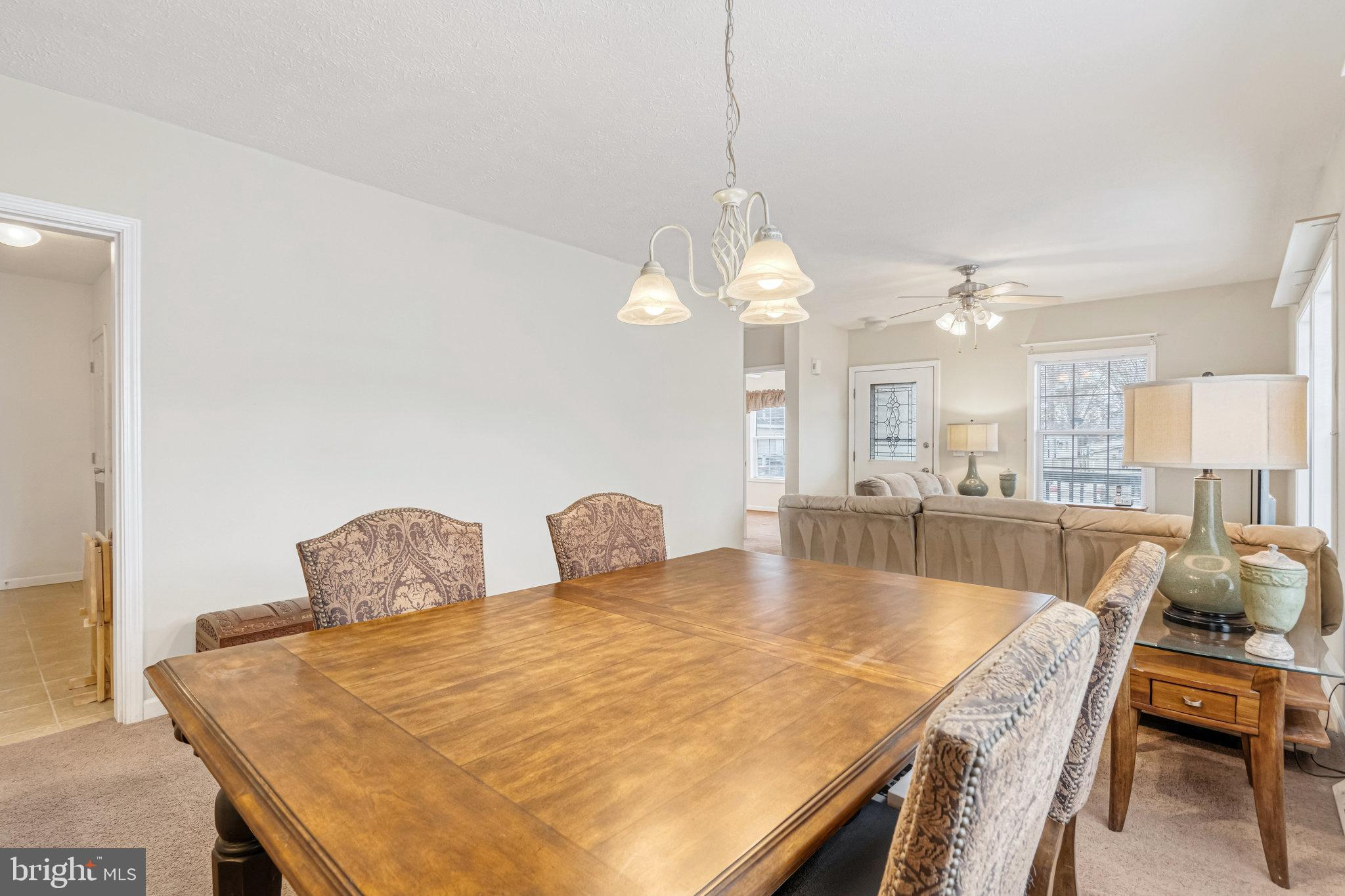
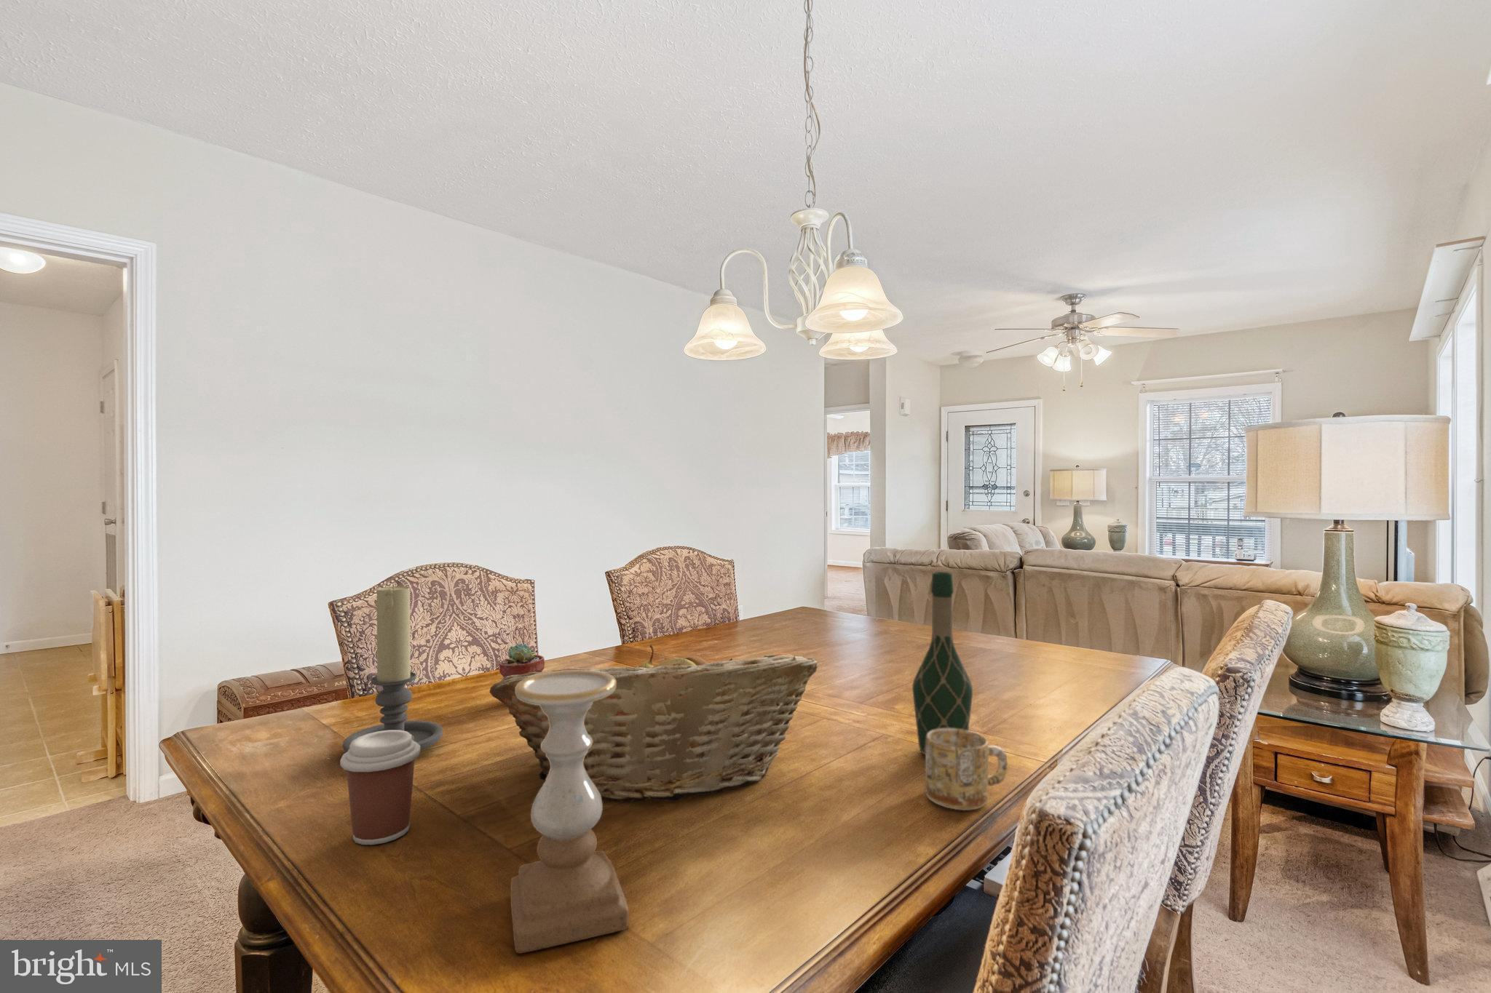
+ mug (967, 766)
+ candle holder (391, 669)
+ fruit basket (660, 704)
+ potted succulent (522, 670)
+ candle holder (566, 796)
+ coffee cup (381, 785)
+ wine bottle (942, 663)
